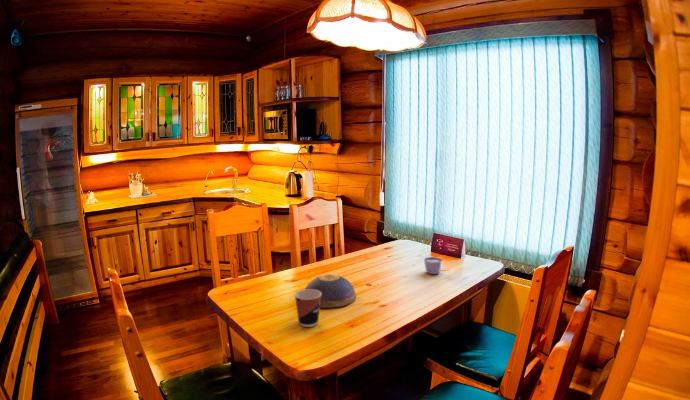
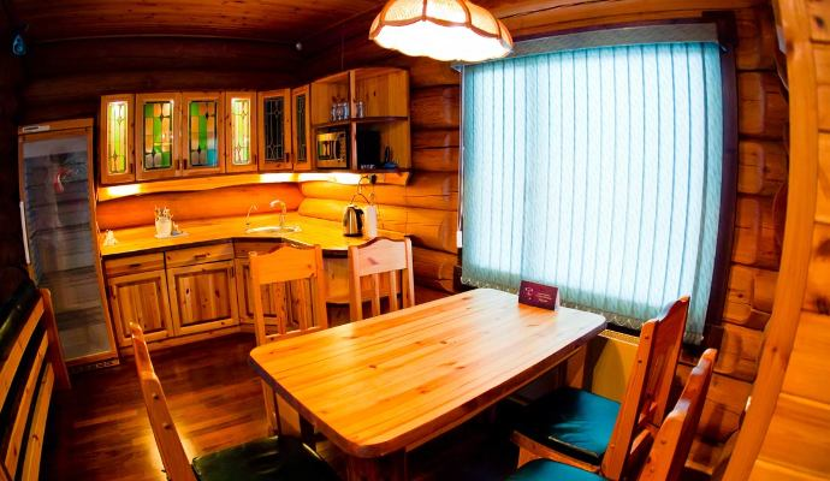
- decorative bowl (329, 286)
- cup (434, 265)
- cup (308, 308)
